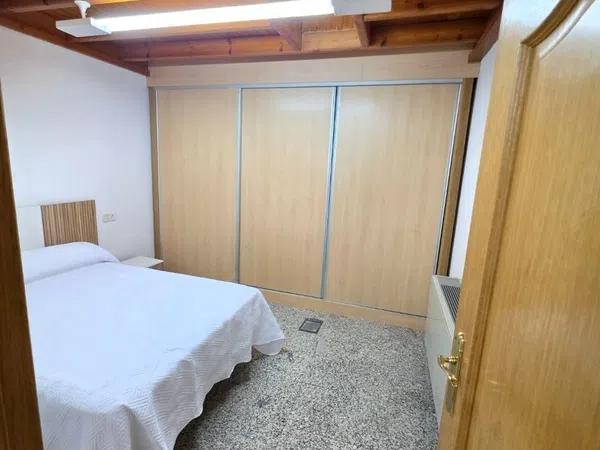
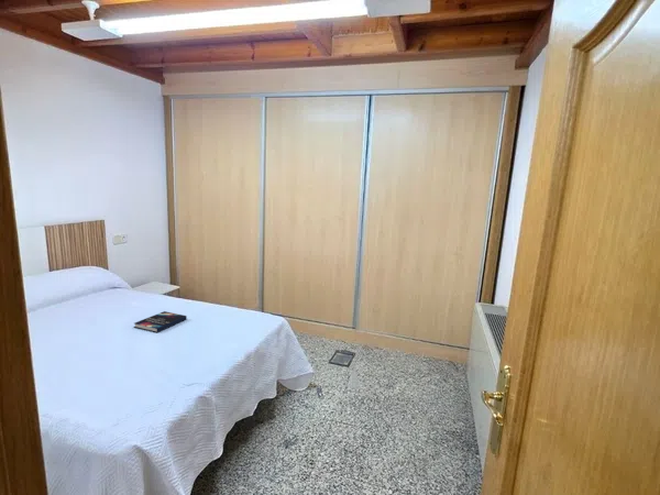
+ hardback book (161, 320)
